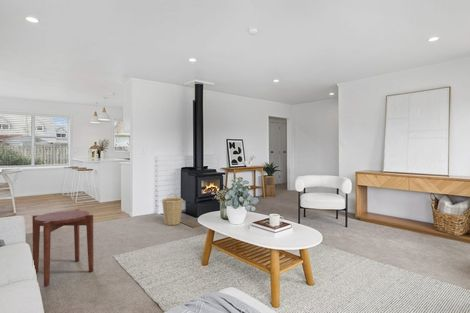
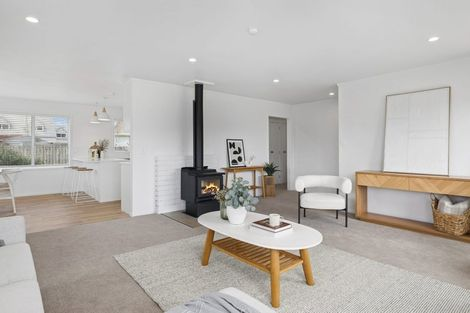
- basket (172, 209)
- side table (74, 243)
